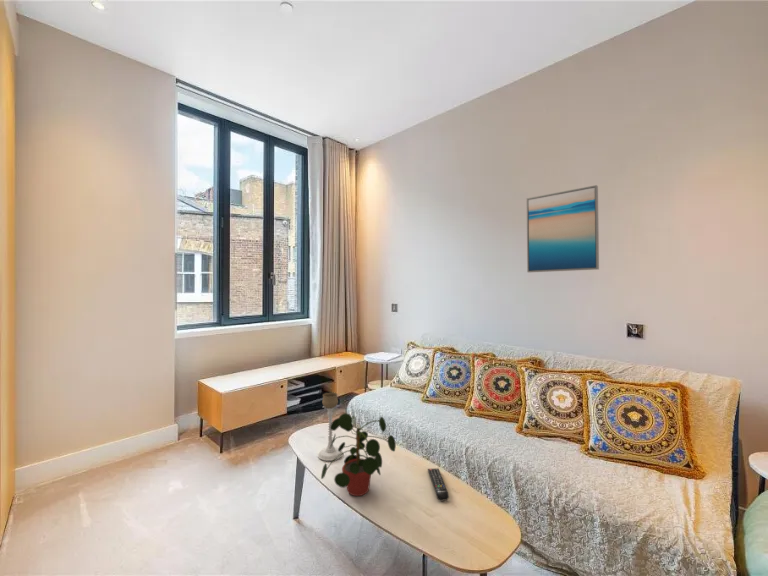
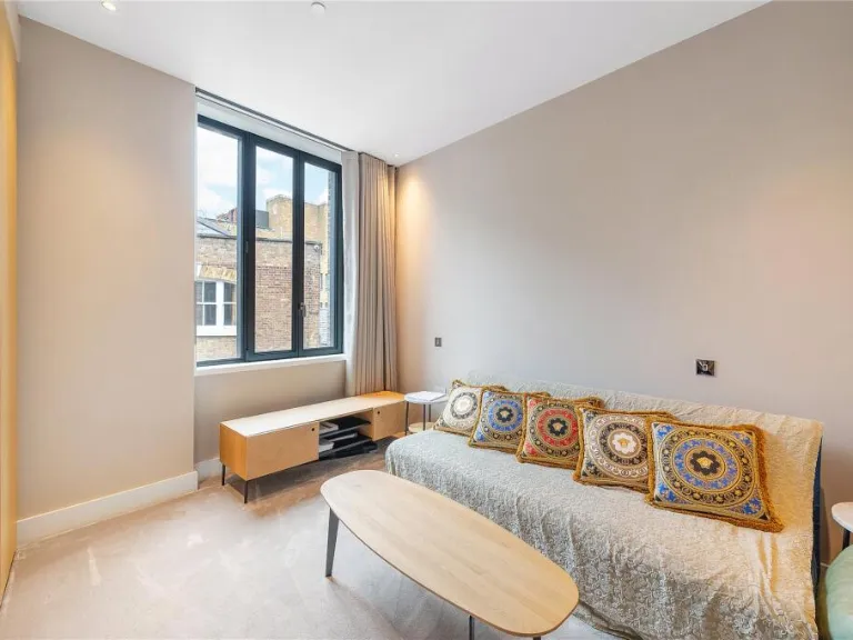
- candle holder (330, 424)
- potted plant (358, 451)
- wall art (560, 231)
- remote control (437, 482)
